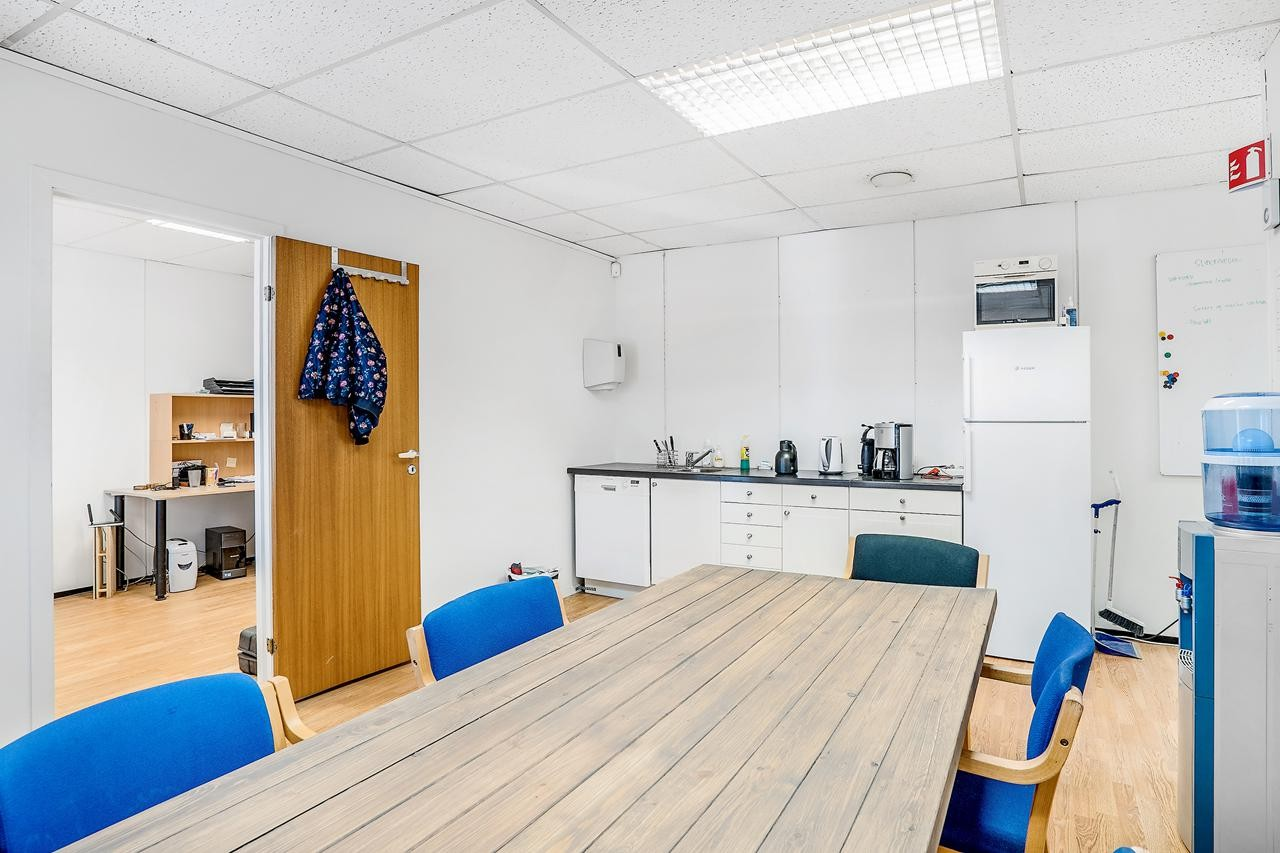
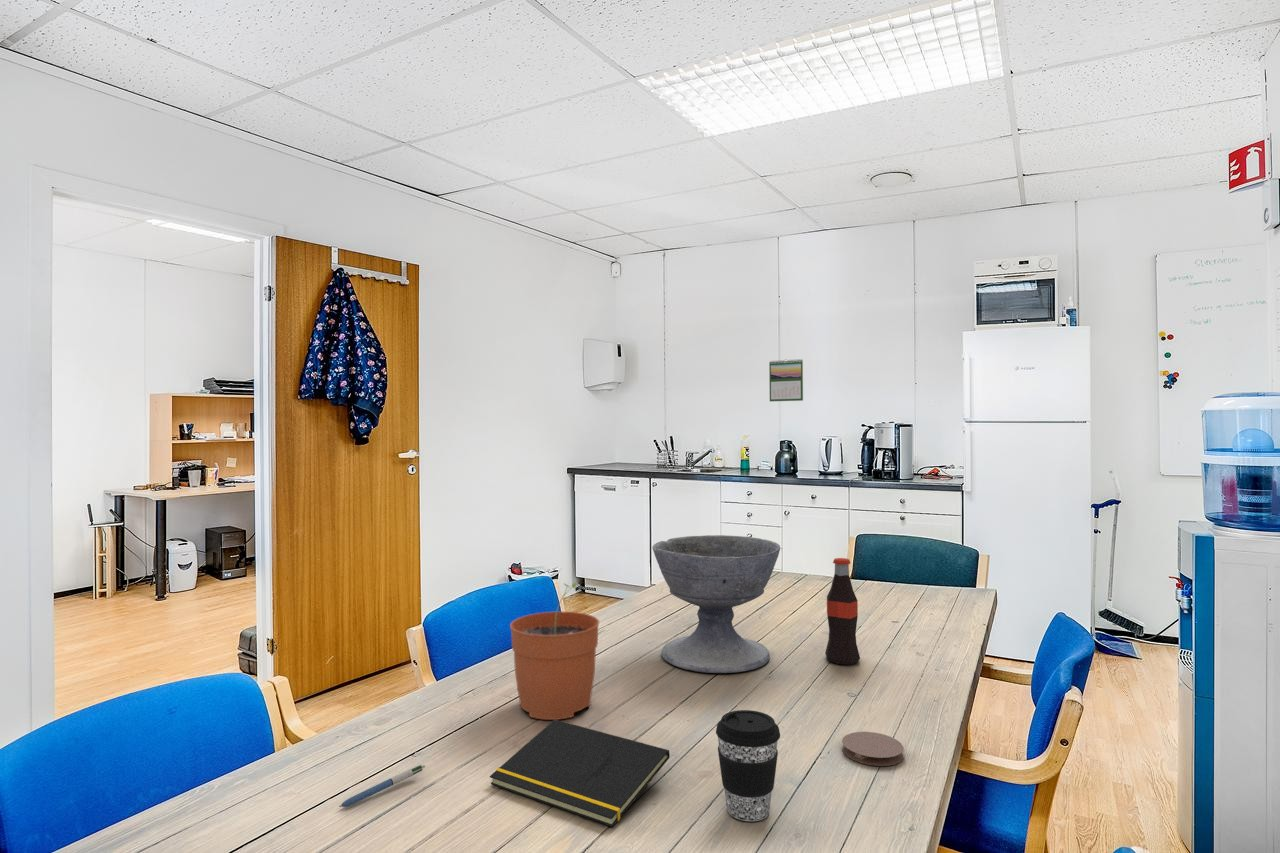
+ bottle (842, 608)
+ coaster (872, 748)
+ bowl (716, 599)
+ calendar (786, 380)
+ plant pot (555, 643)
+ pen (383, 784)
+ notepad (580, 767)
+ coffee cup (748, 765)
